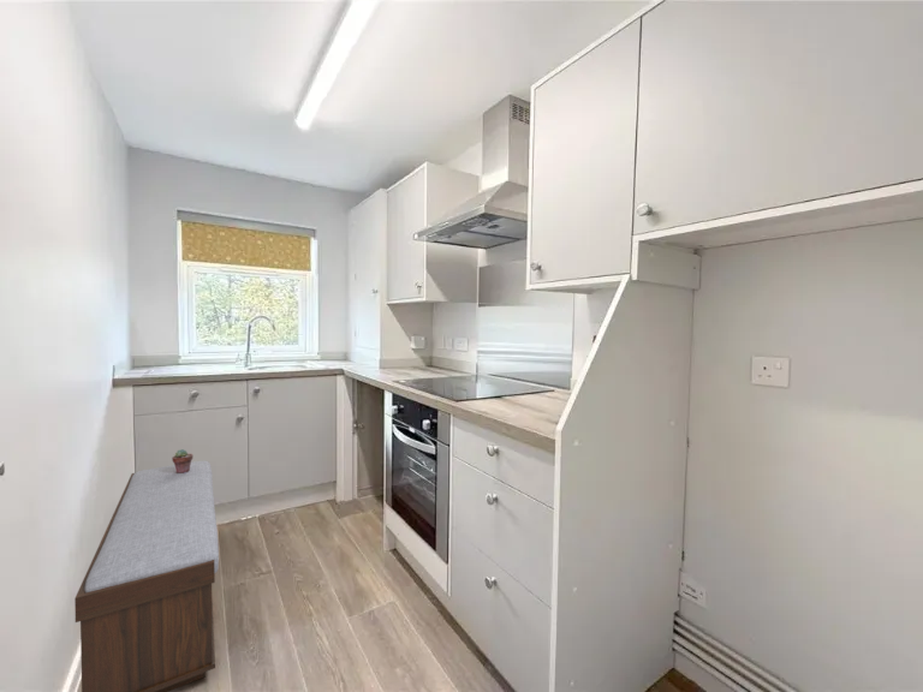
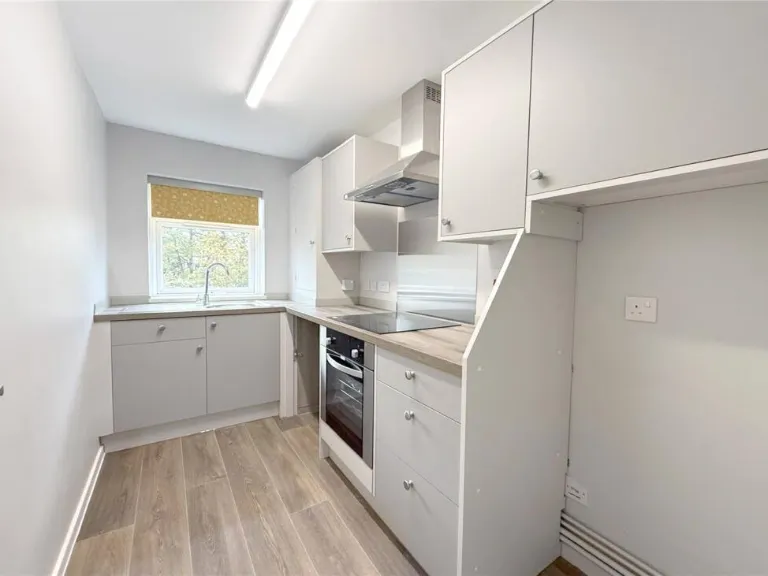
- bench (166, 550)
- potted succulent (181, 460)
